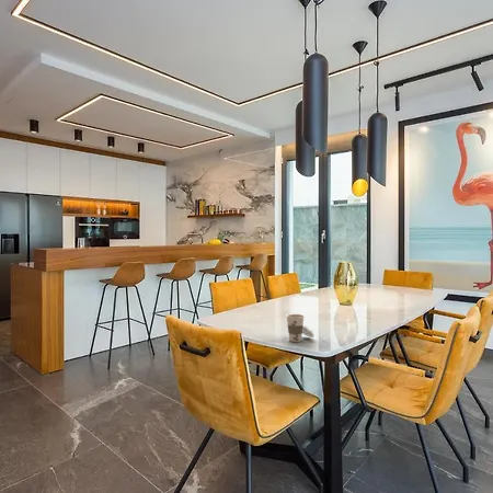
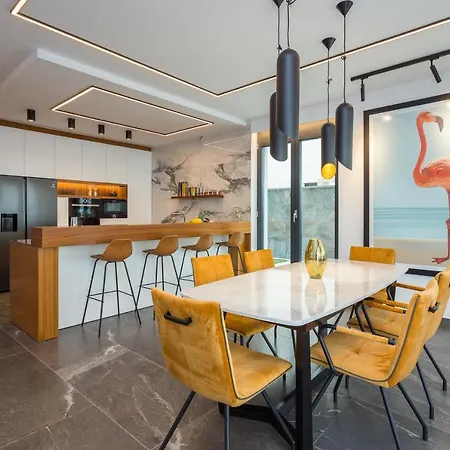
- cup (299, 326)
